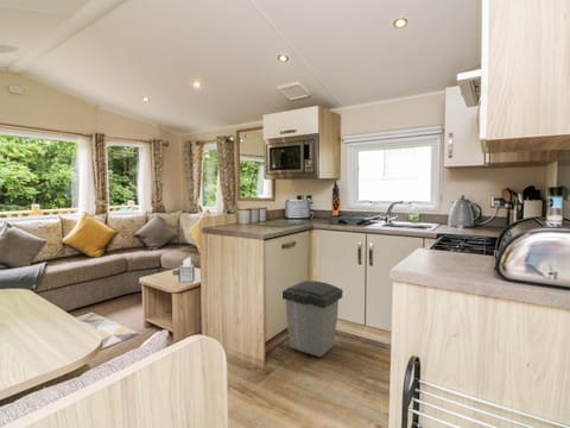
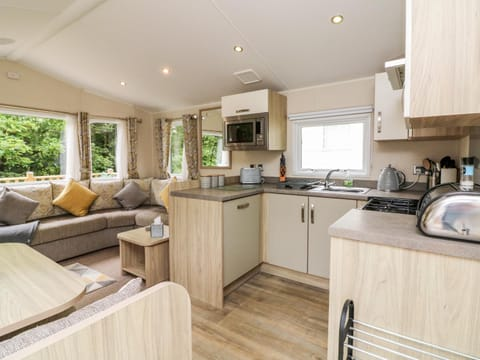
- trash can (311, 316)
